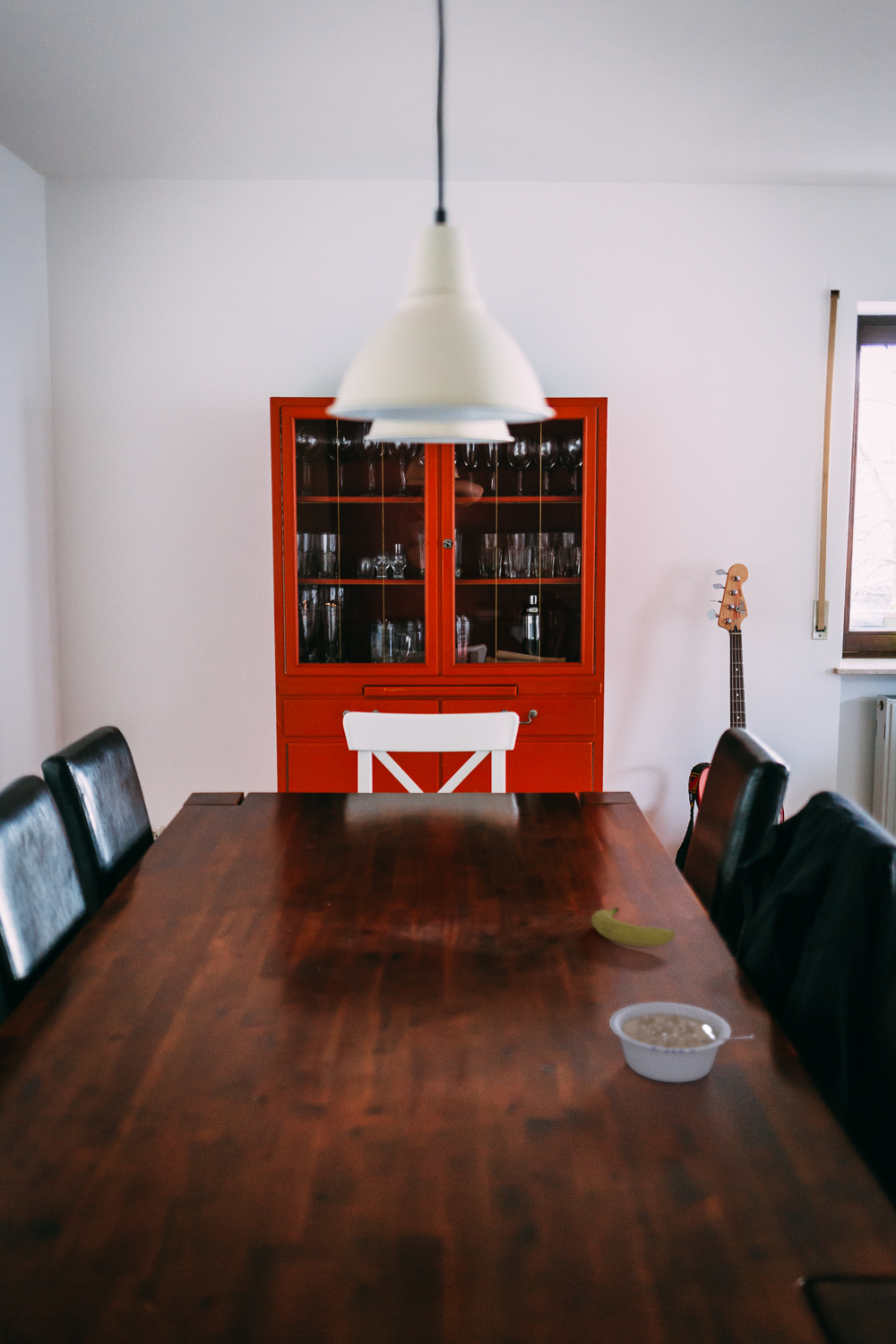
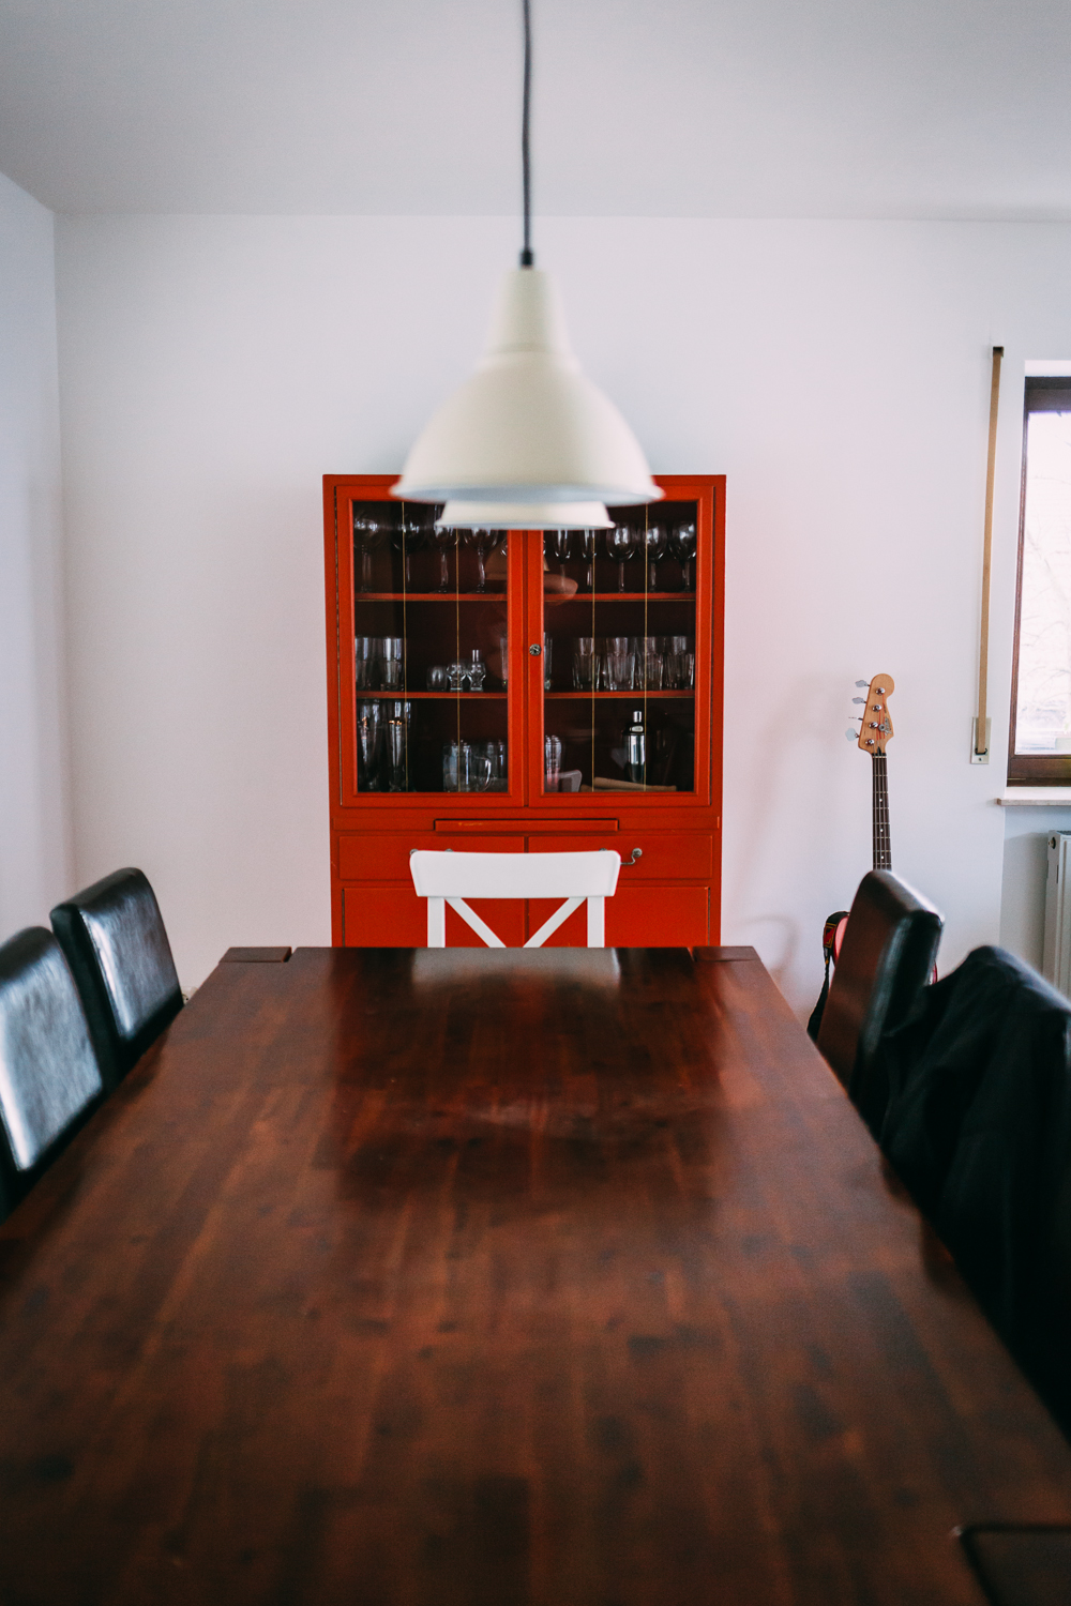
- fruit (628, 924)
- legume (674, 1040)
